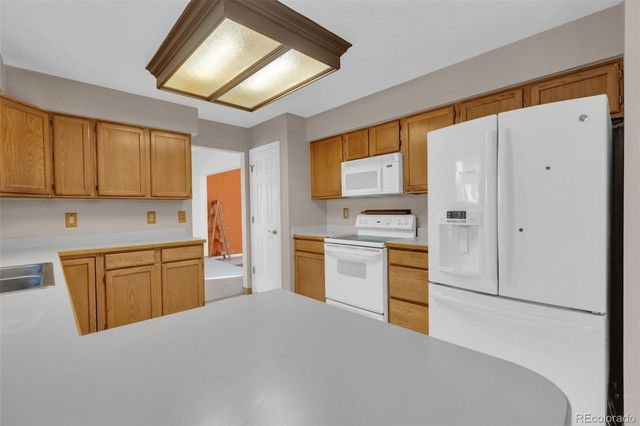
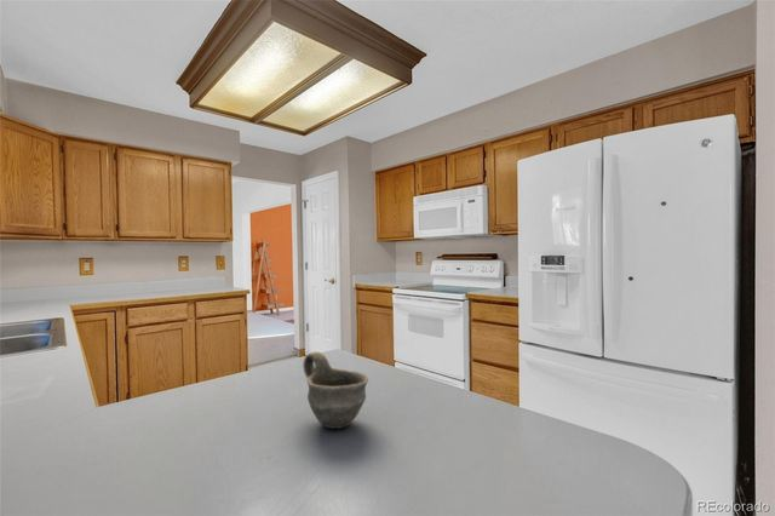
+ cup (335, 388)
